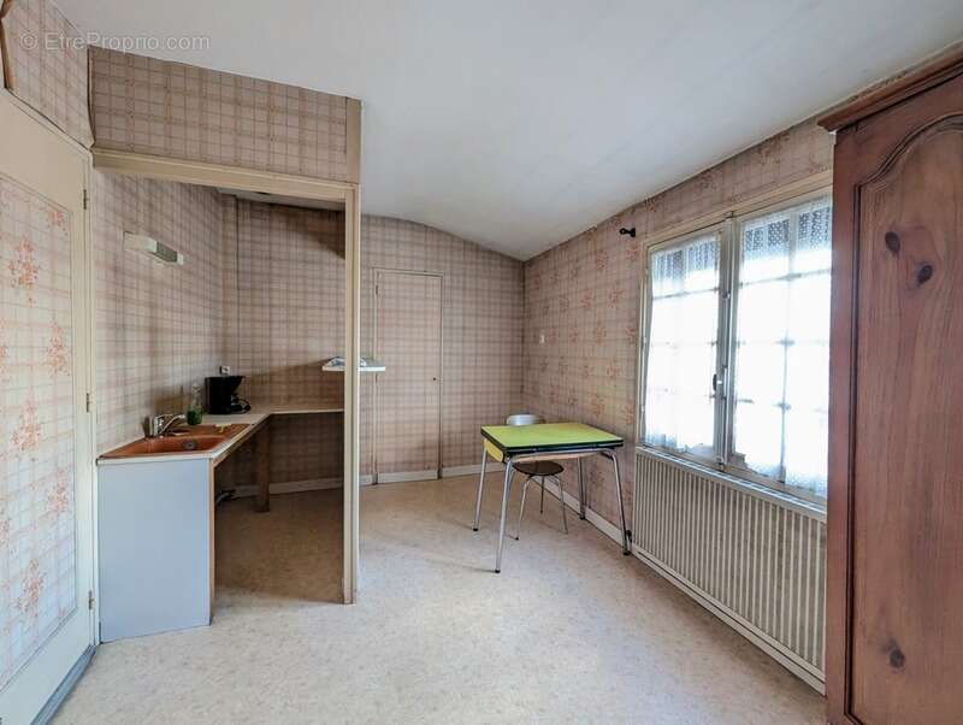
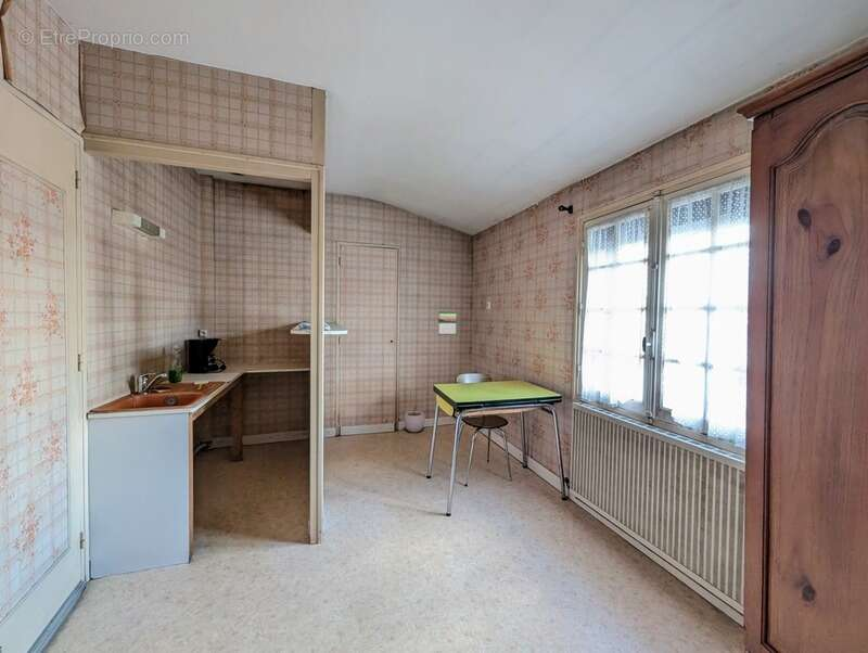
+ calendar (447, 322)
+ plant pot (413, 418)
